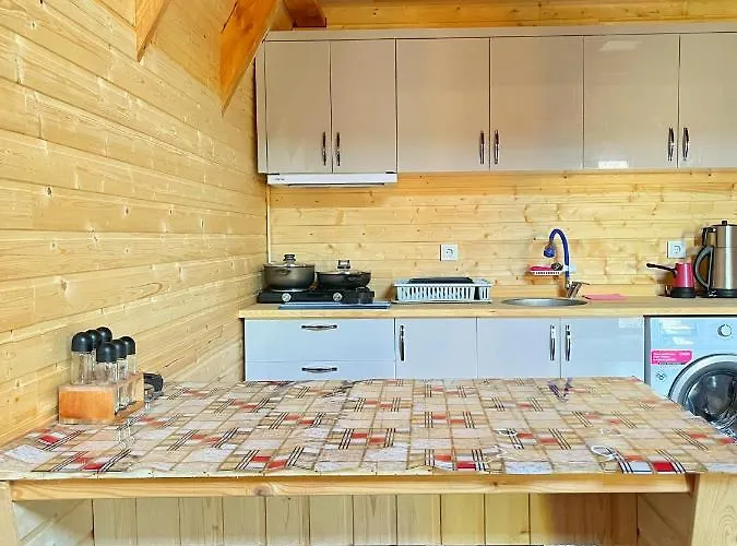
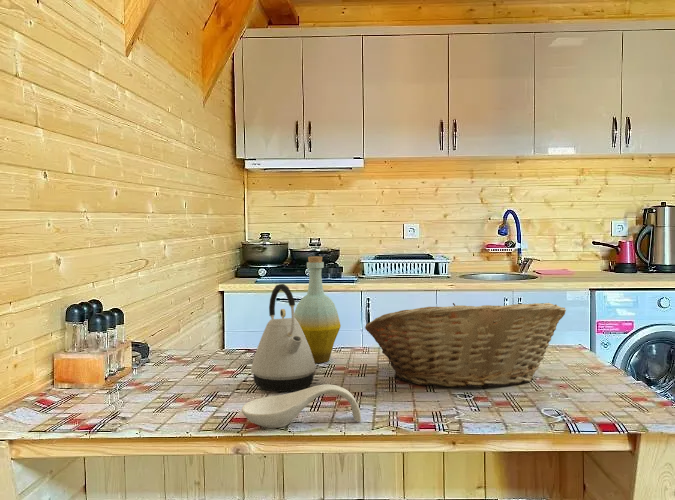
+ spoon rest (301, 404)
+ bottle (315, 308)
+ kettle (283, 335)
+ fruit basket (464, 336)
